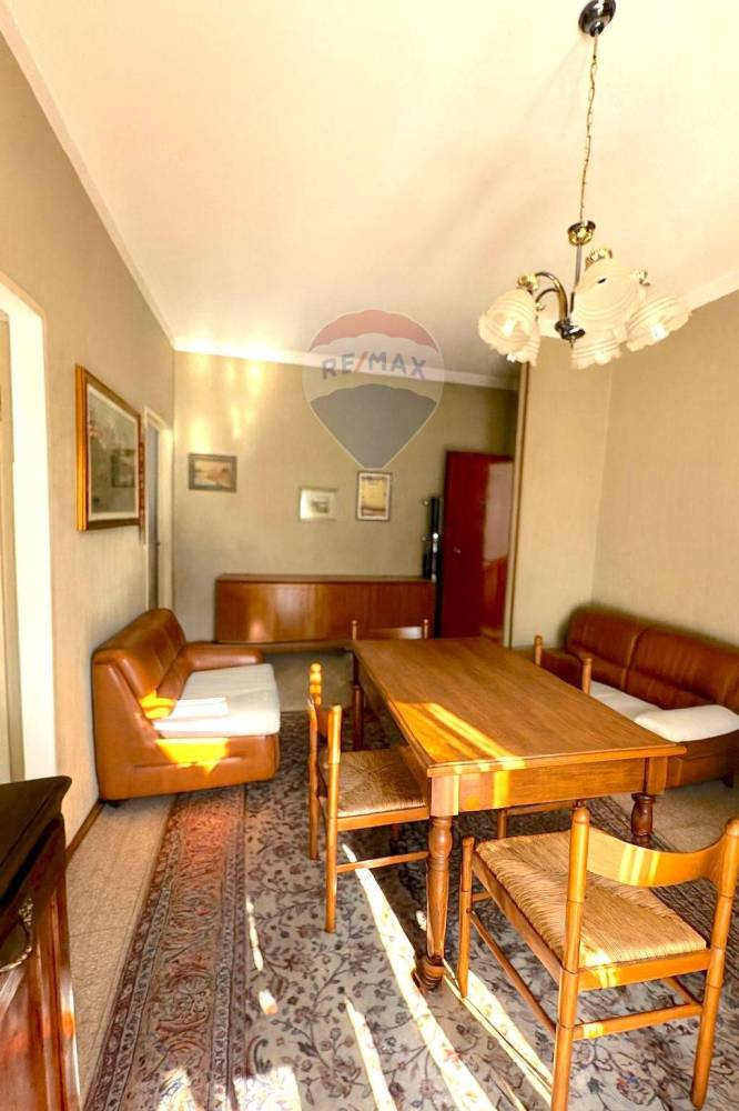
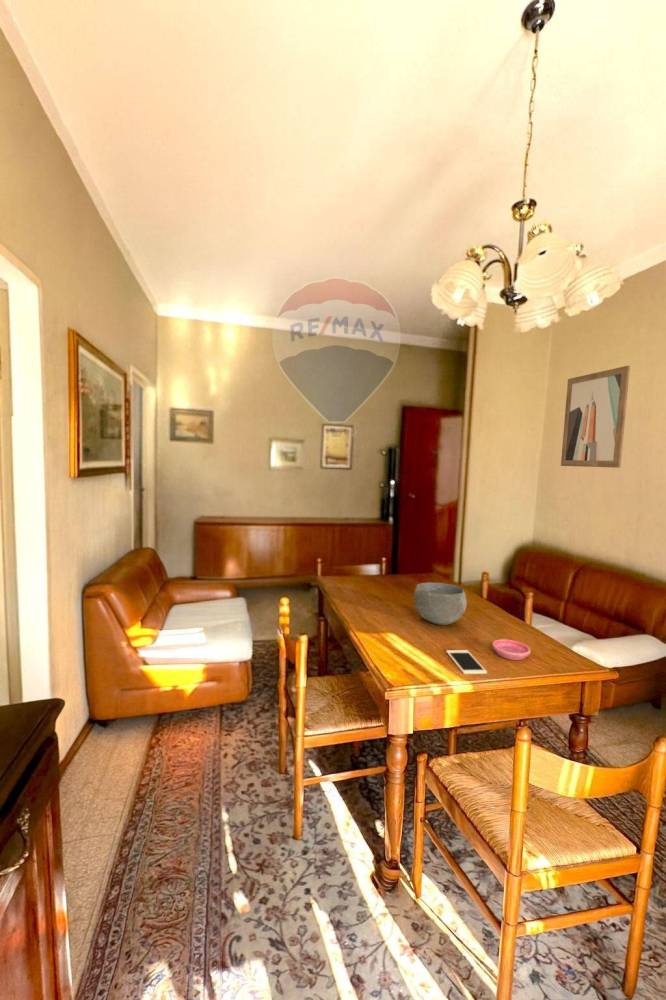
+ wall art (592, 420)
+ saucer (510, 650)
+ bowl (439, 605)
+ cell phone (465, 661)
